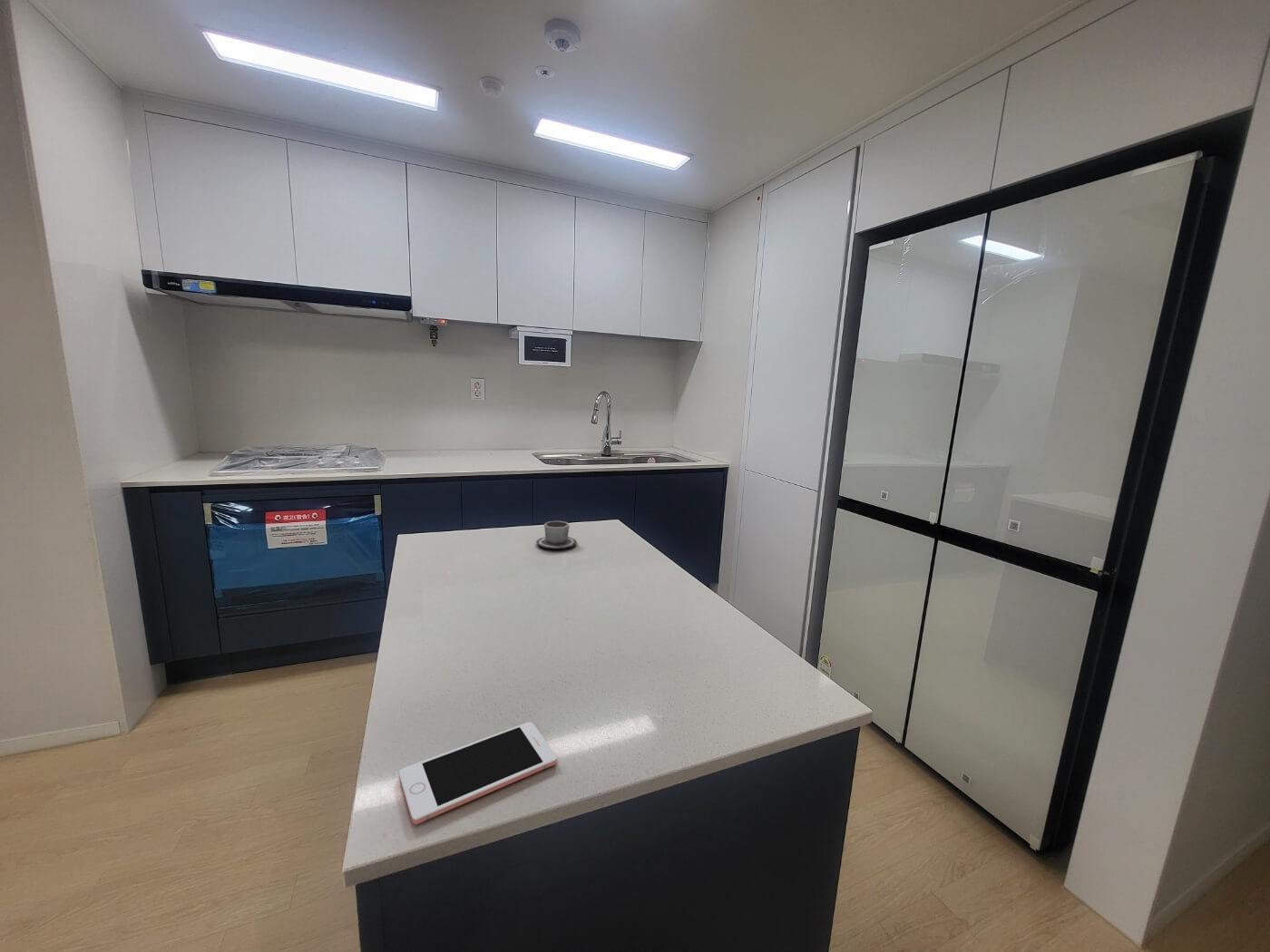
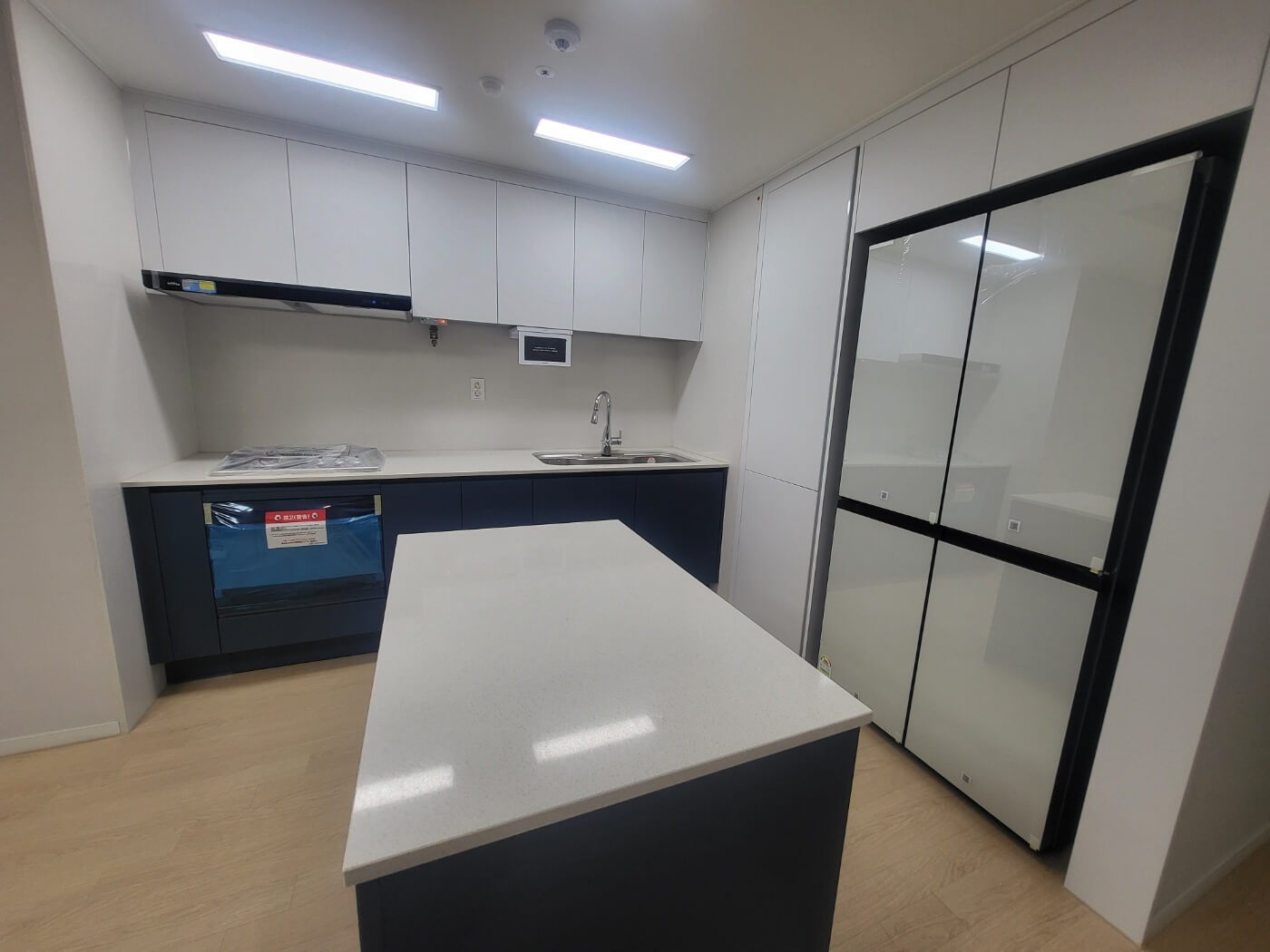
- cell phone (480, 766)
- cup (556, 534)
